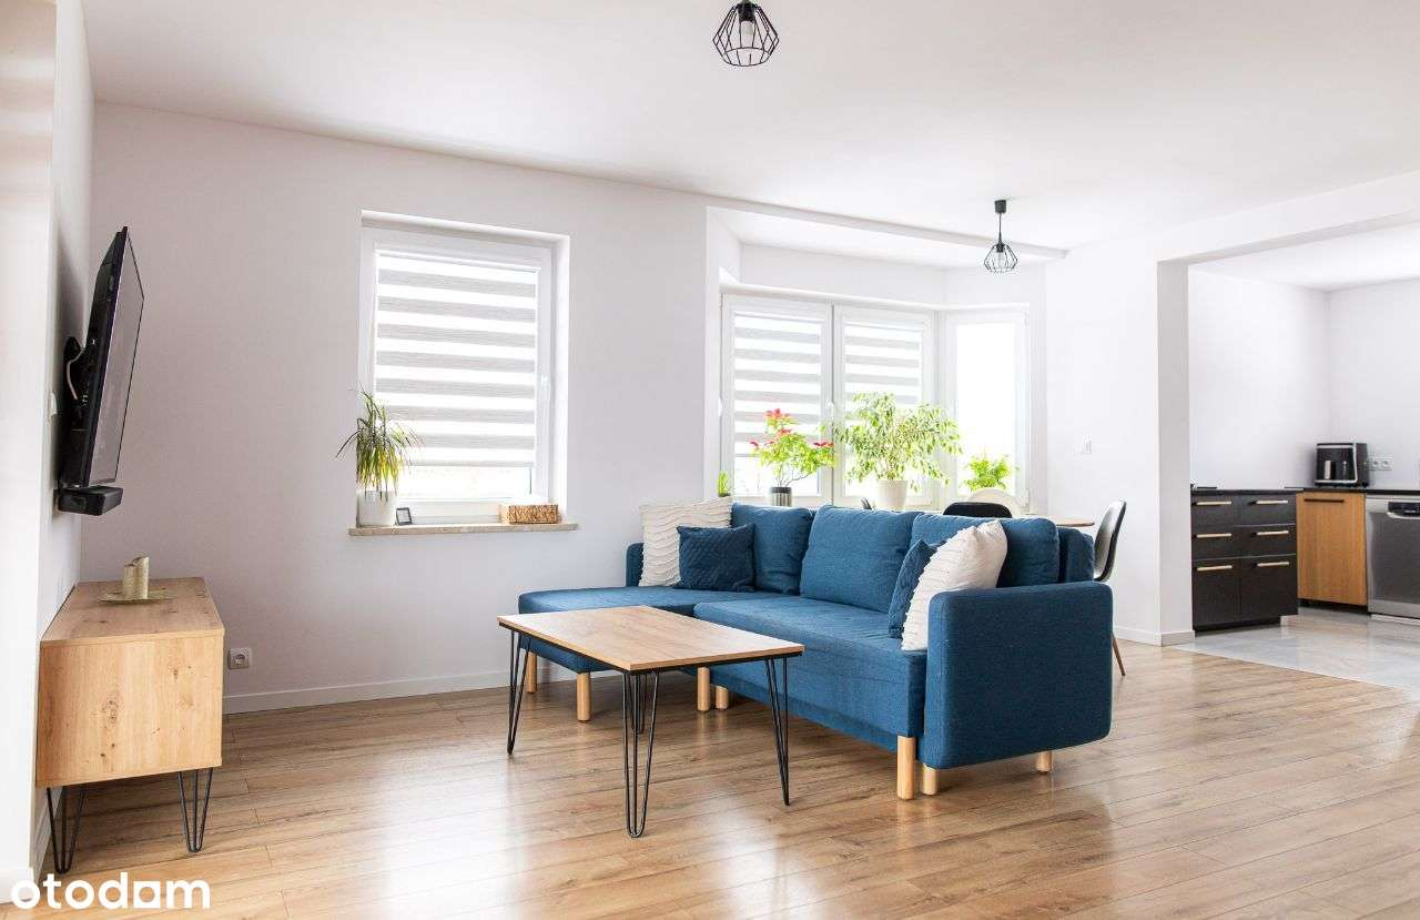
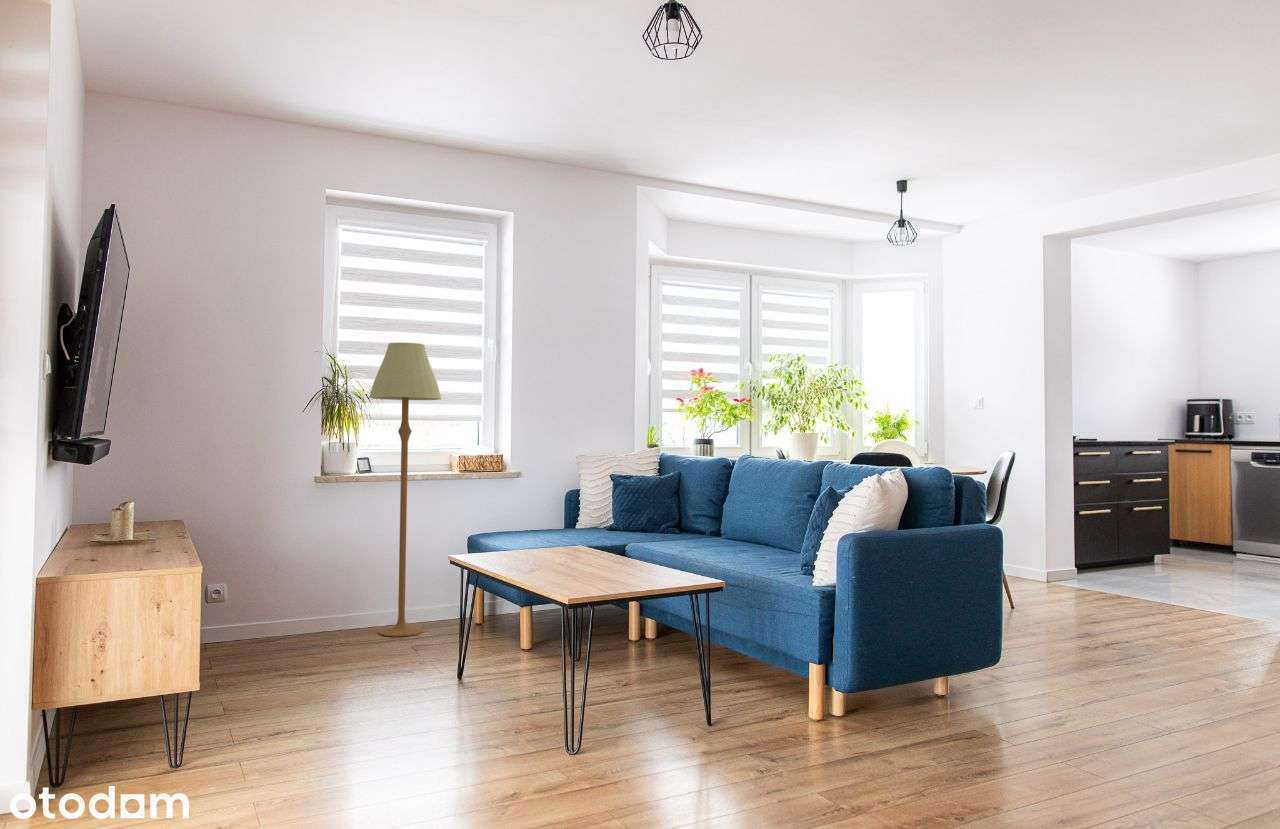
+ floor lamp (403, 487)
